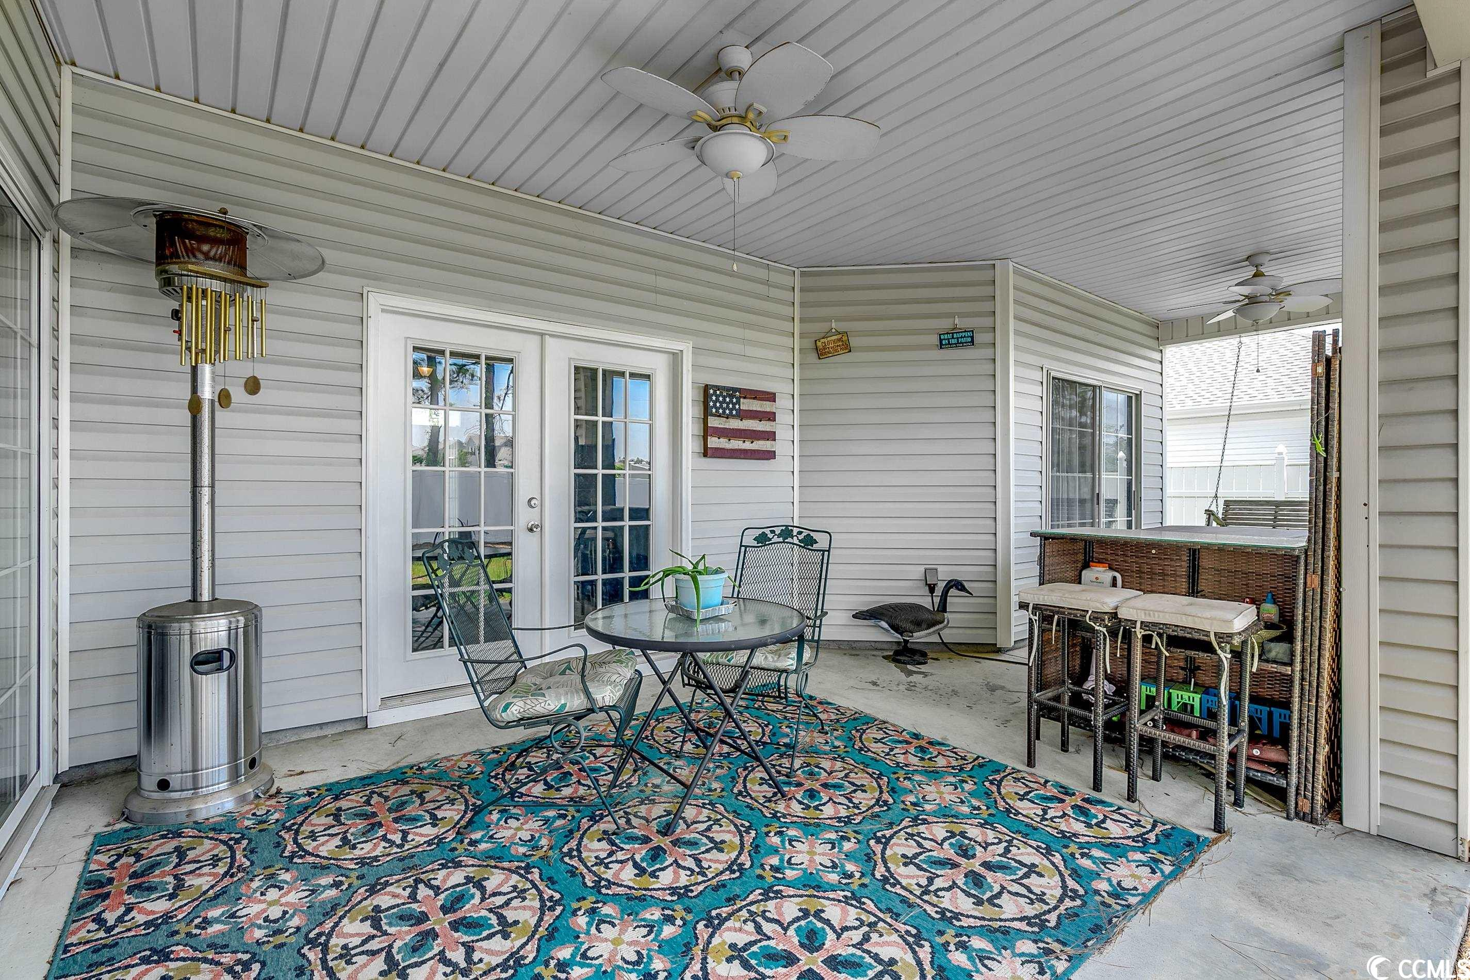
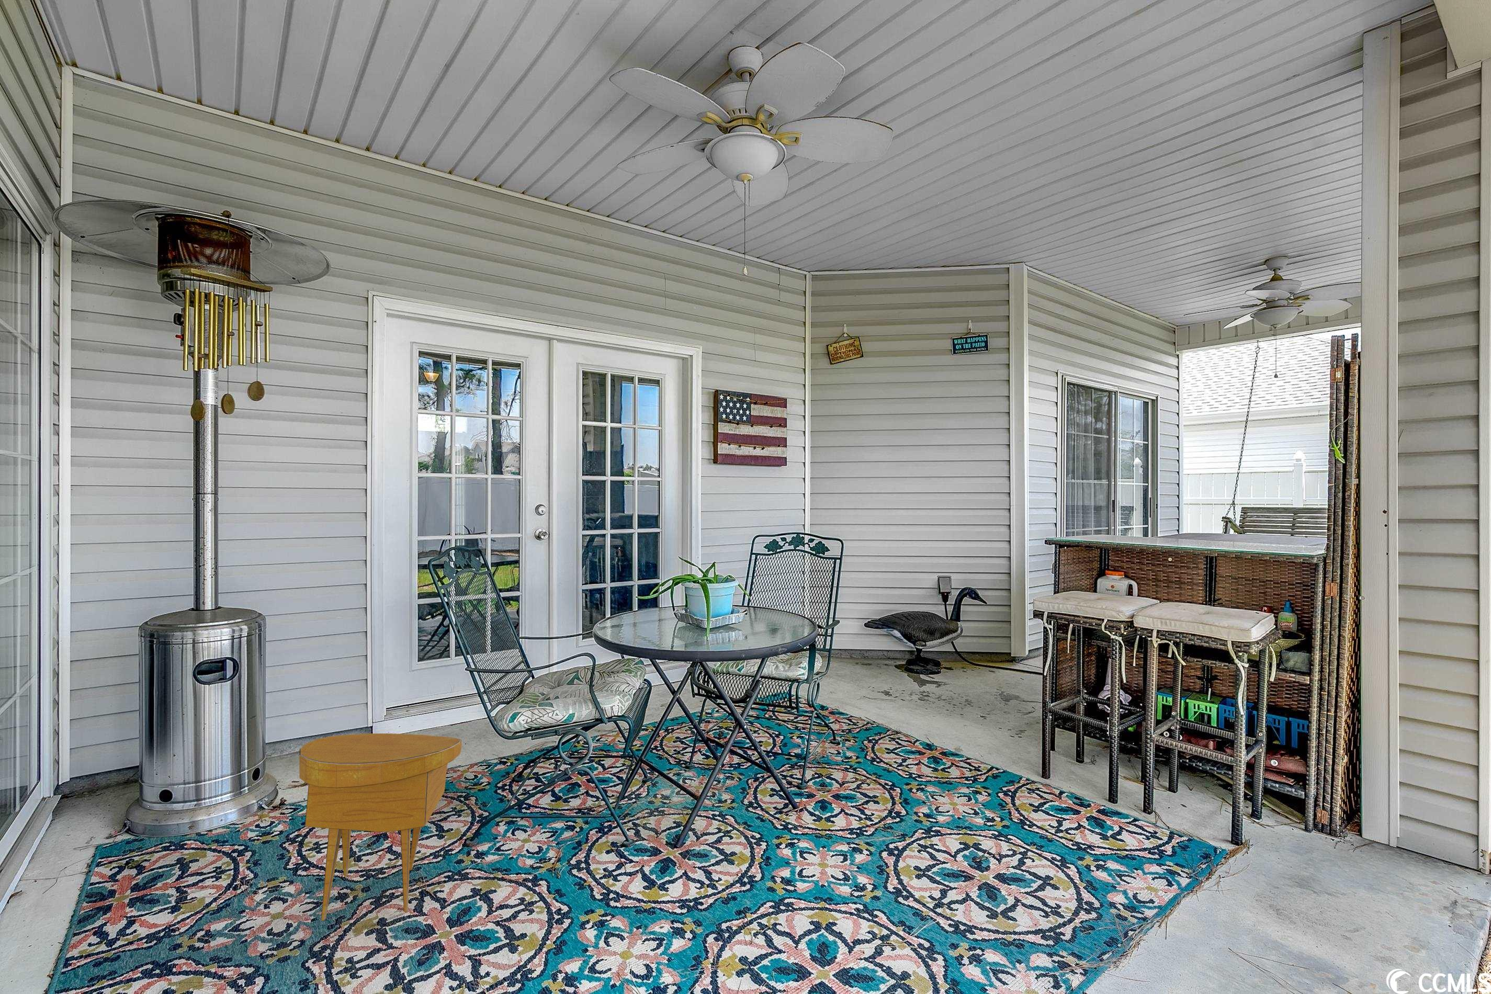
+ side table (384, 813)
